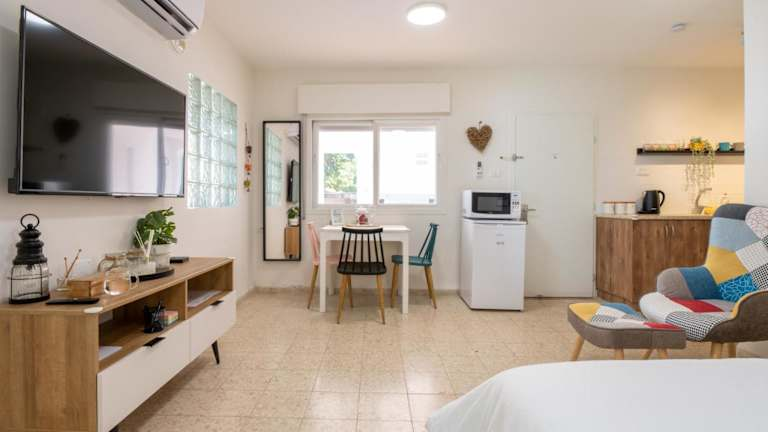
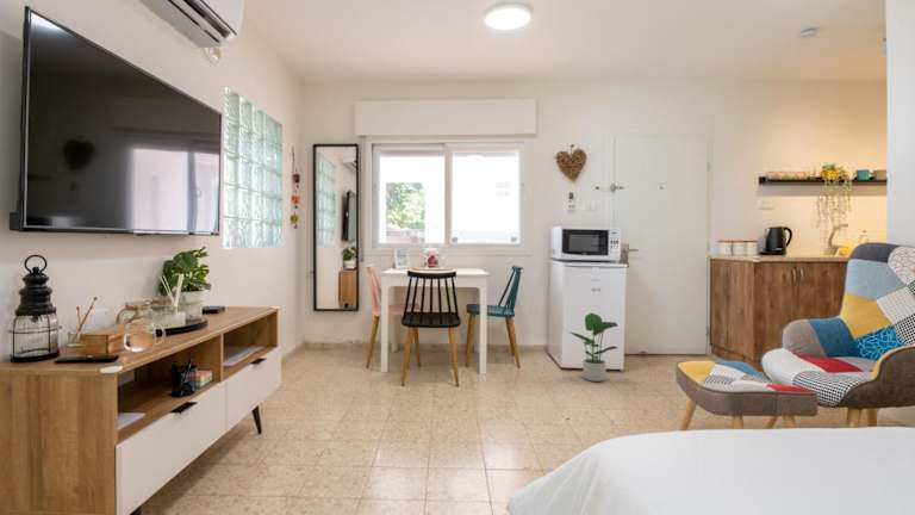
+ potted plant (592, 347)
